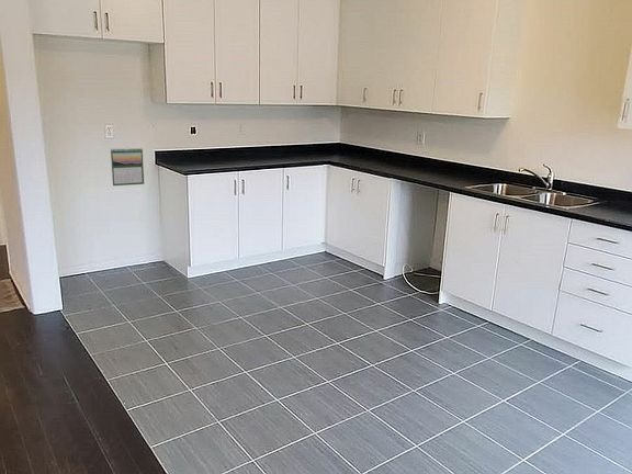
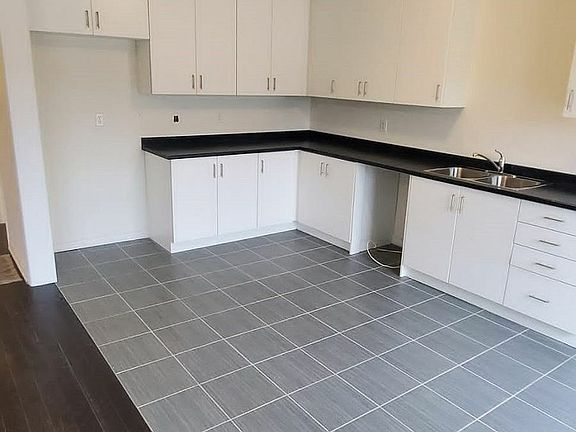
- calendar (127, 166)
